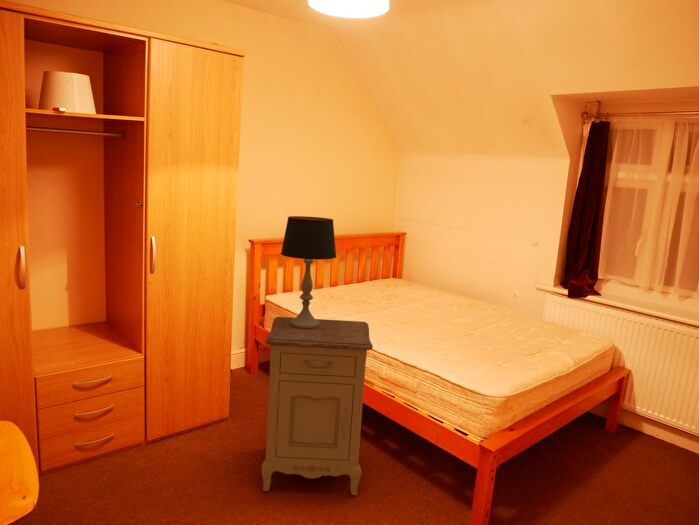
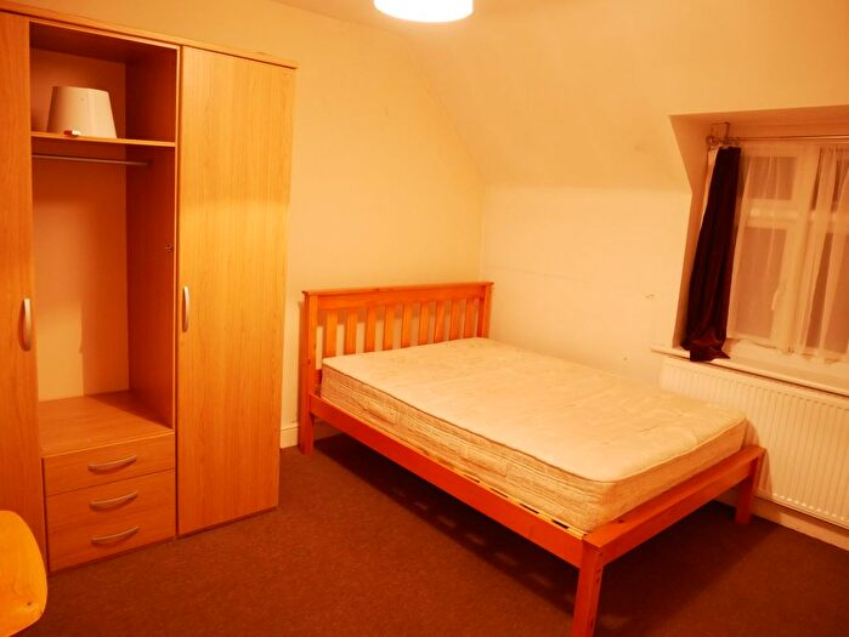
- table lamp (307, 272)
- nightstand (315, 405)
